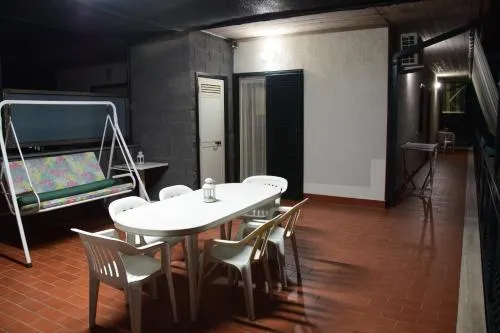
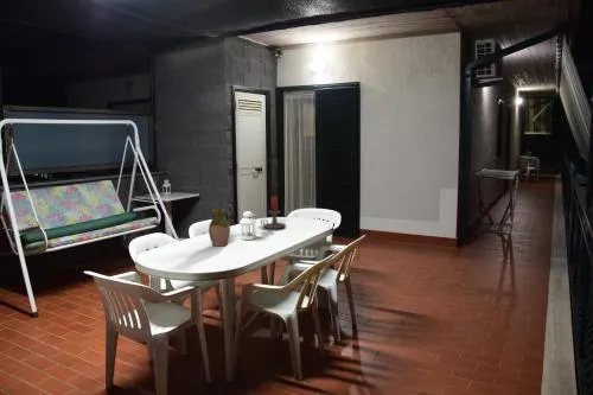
+ pitcher (221, 227)
+ candle holder (272, 211)
